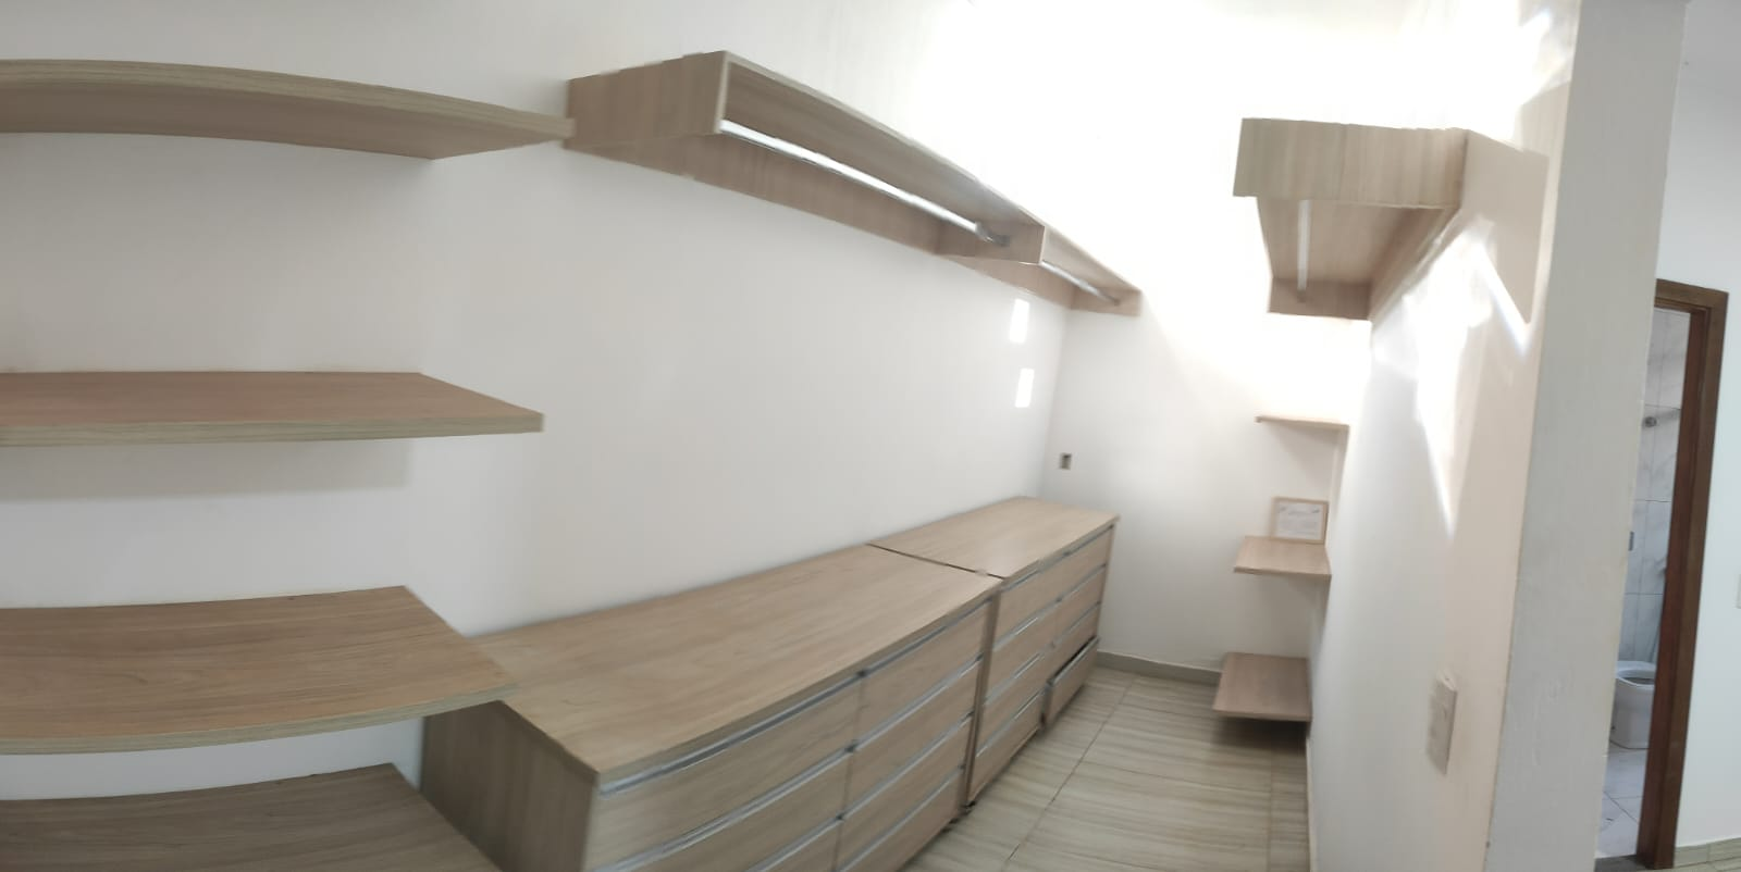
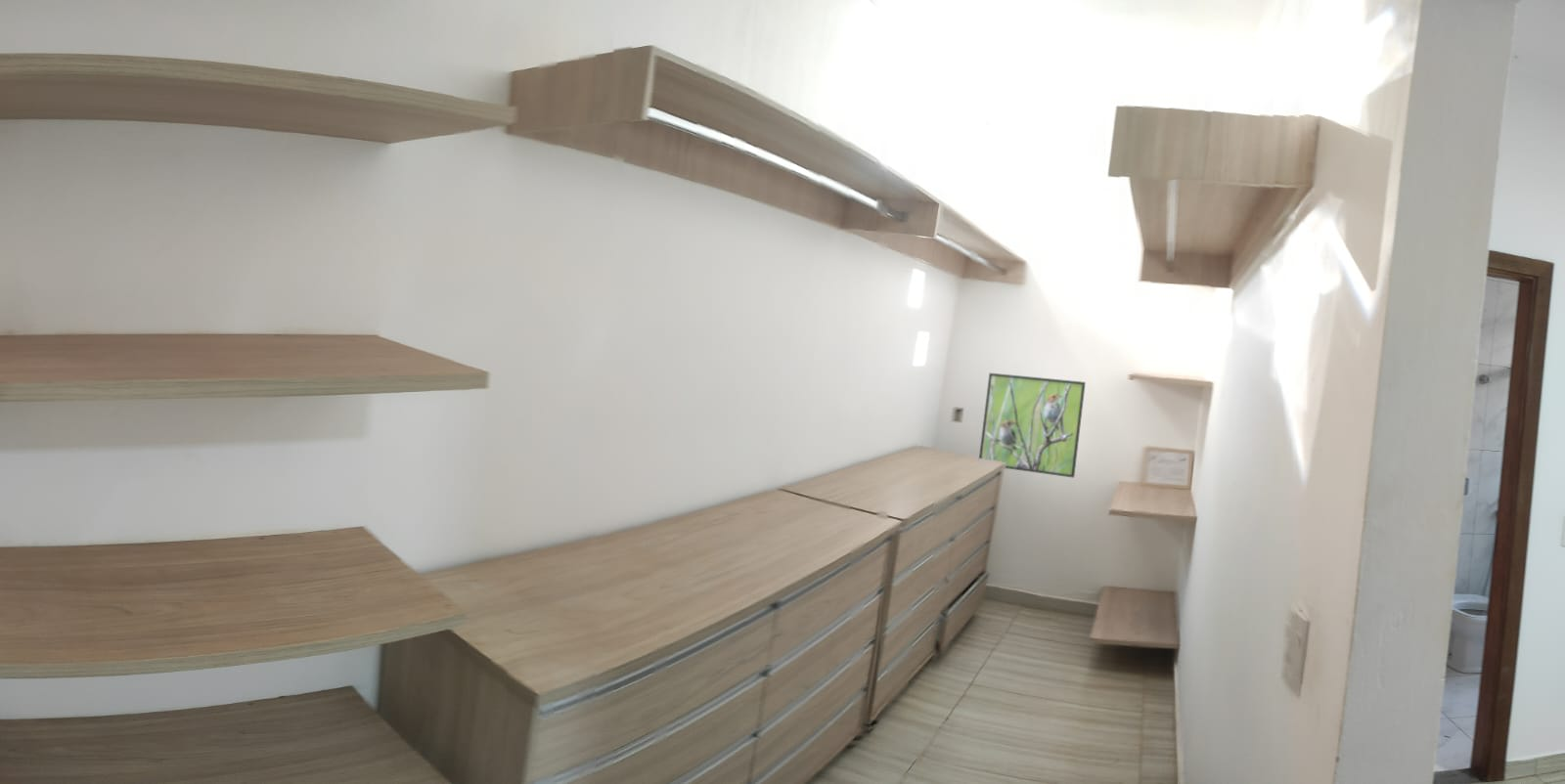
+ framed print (1030, 423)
